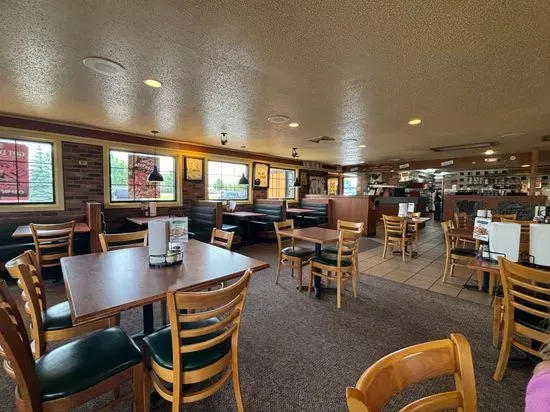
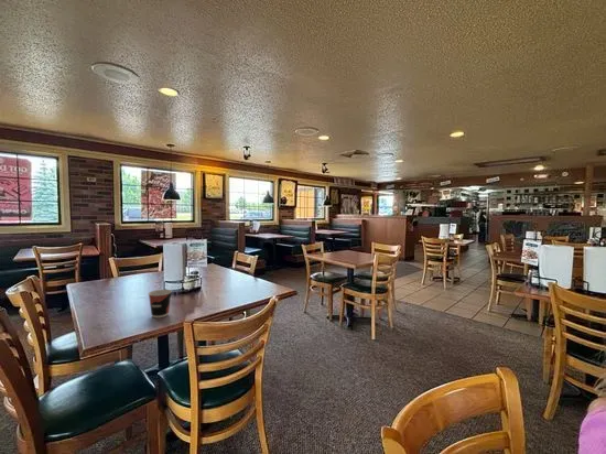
+ cup (160, 303)
